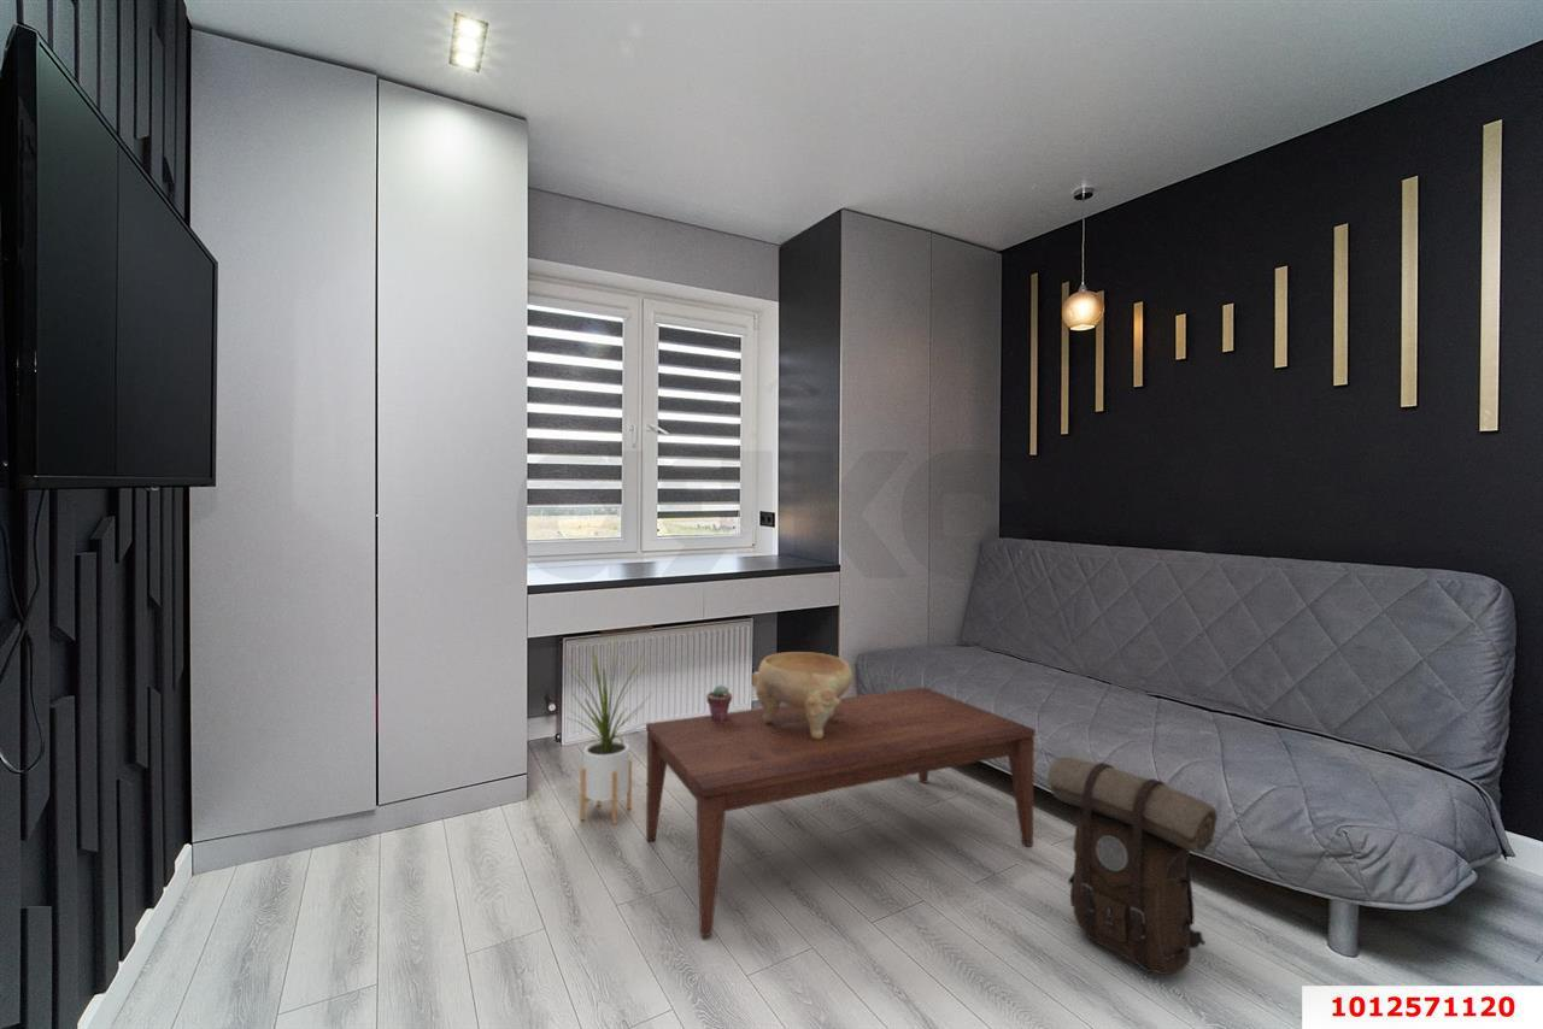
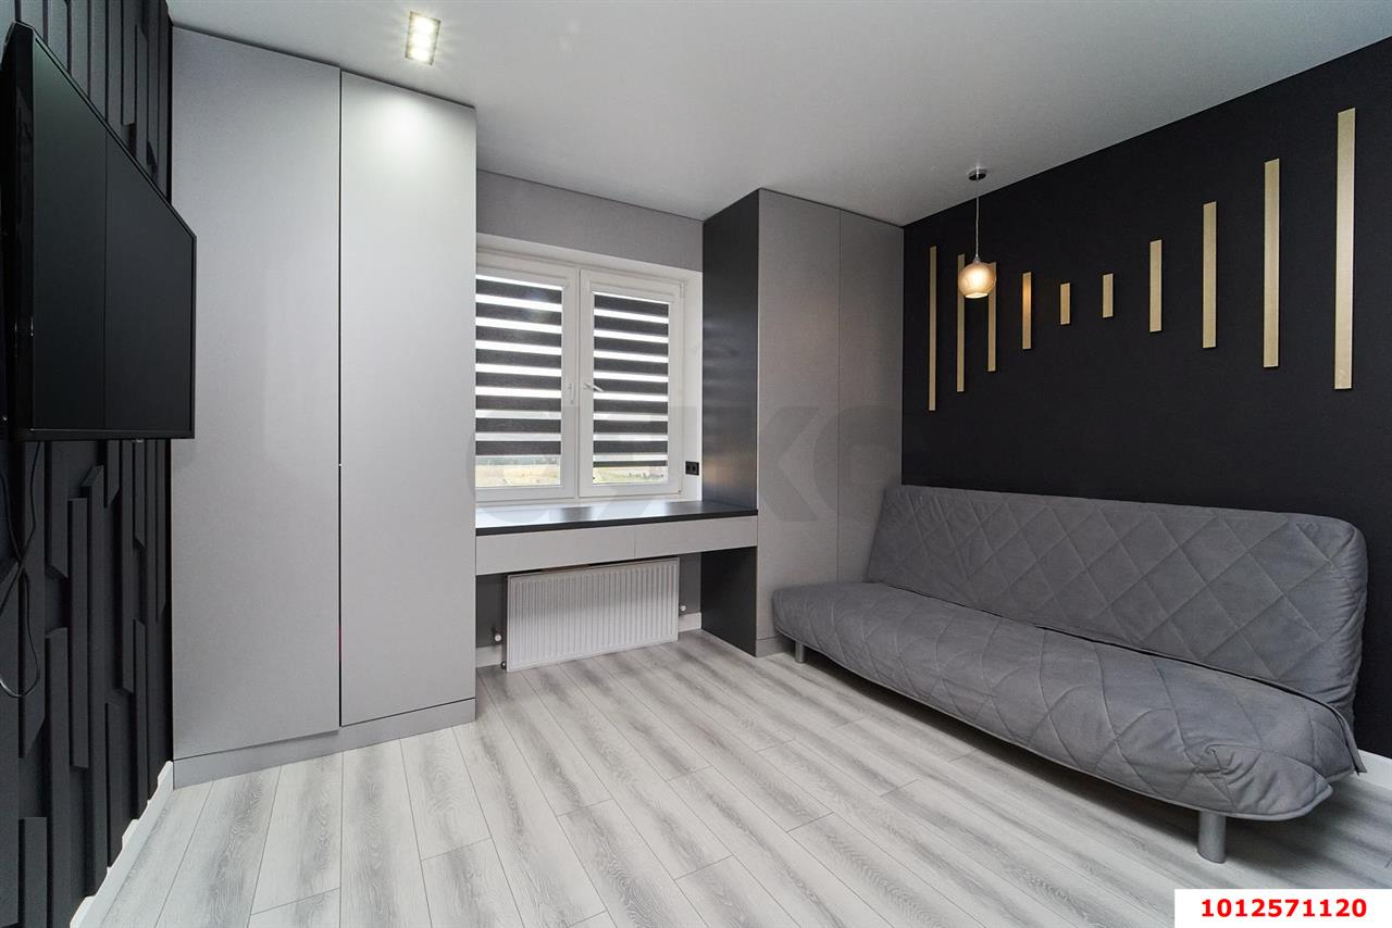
- potted succulent (718, 700)
- coffee table (838, 783)
- decorative bowl (803, 693)
- house plant (608, 725)
- backpack (1139, 855)
